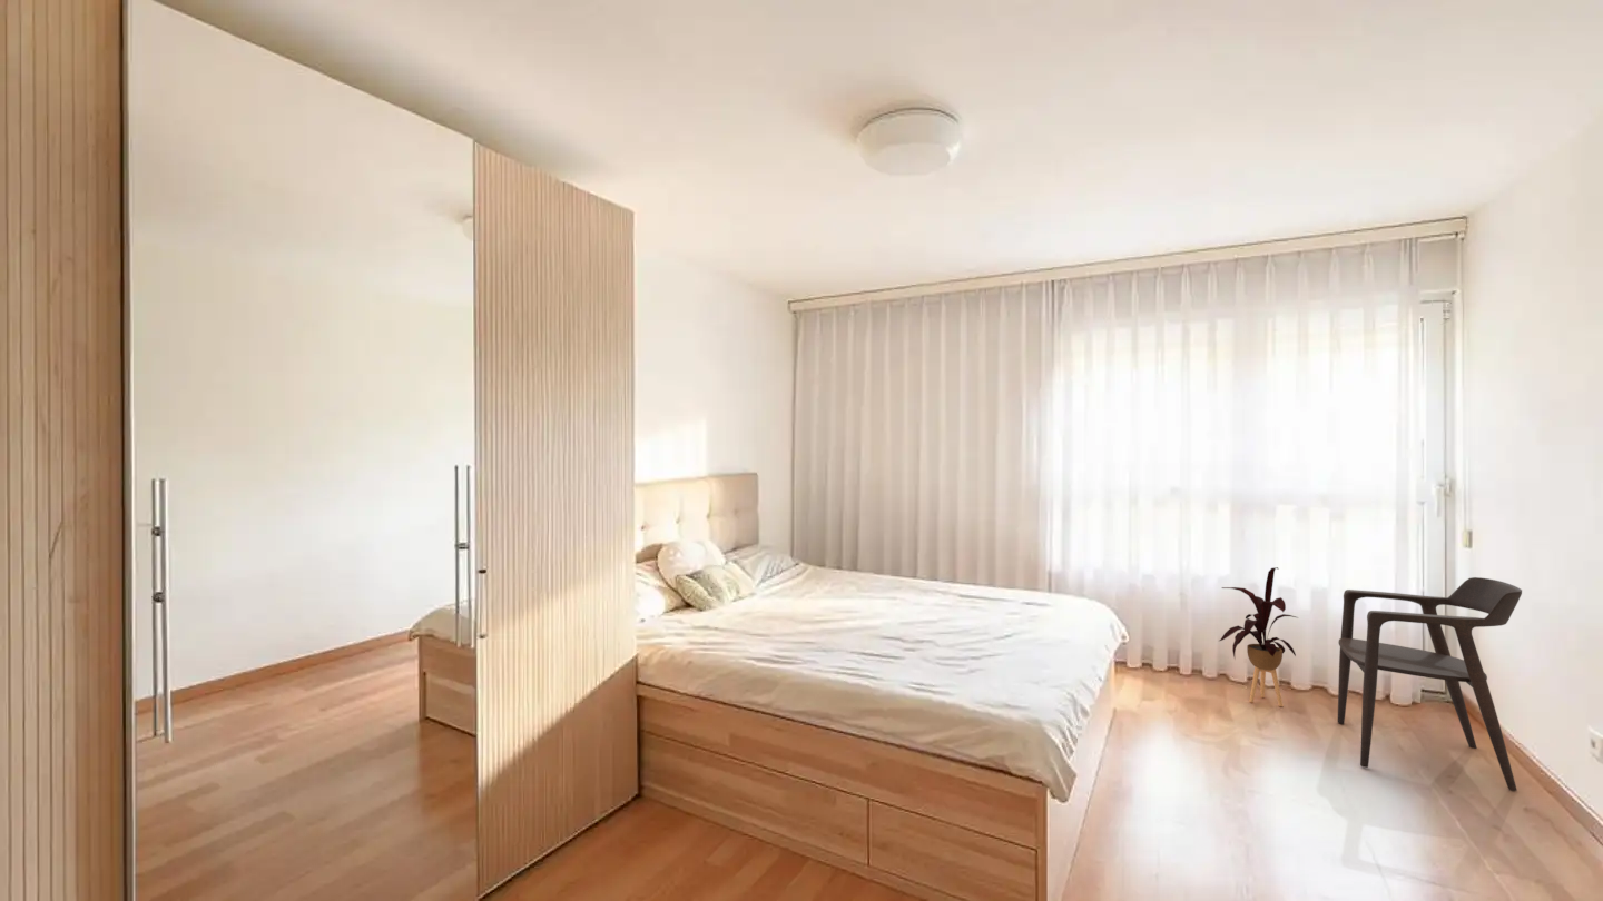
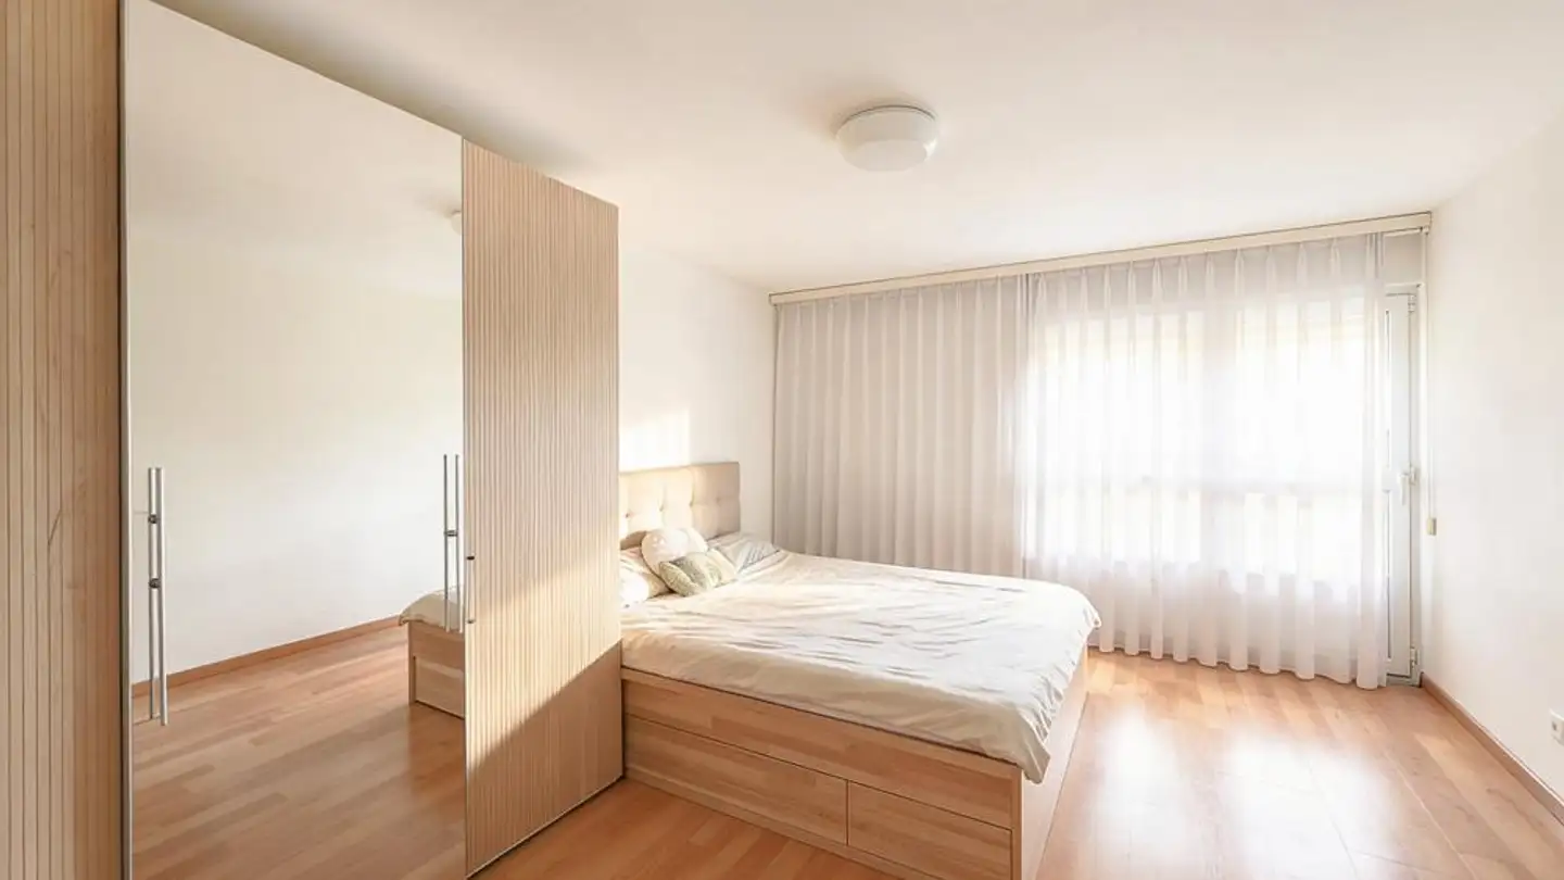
- armchair (1425, 667)
- house plant (1256, 633)
